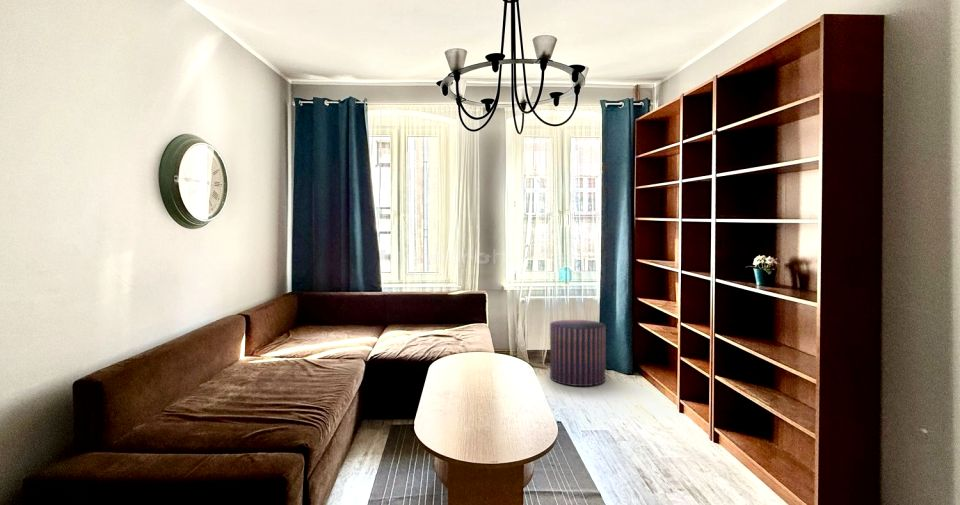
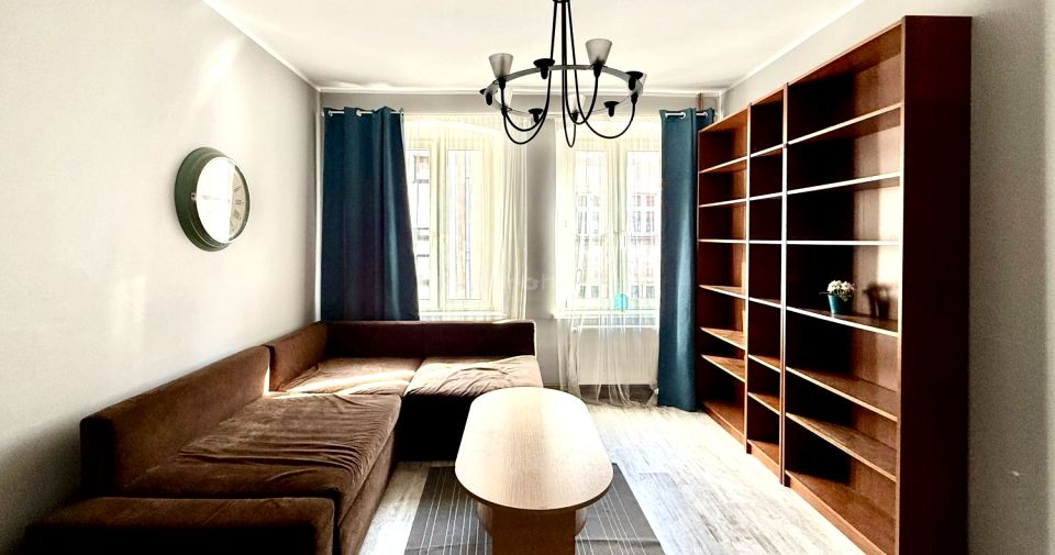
- pouf (577, 351)
